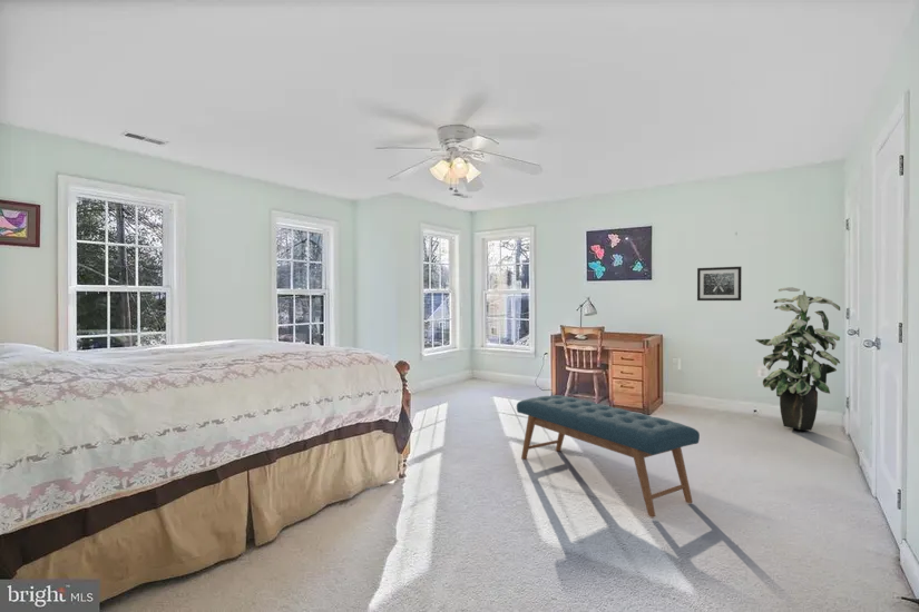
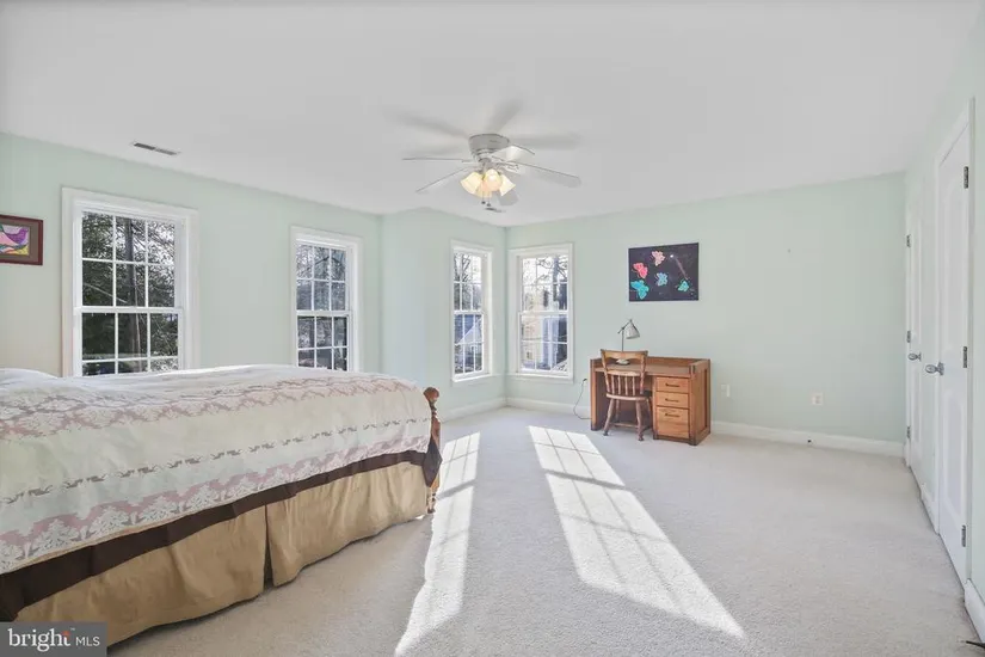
- indoor plant (795, 357)
- wall art (718, 284)
- bench (596, 443)
